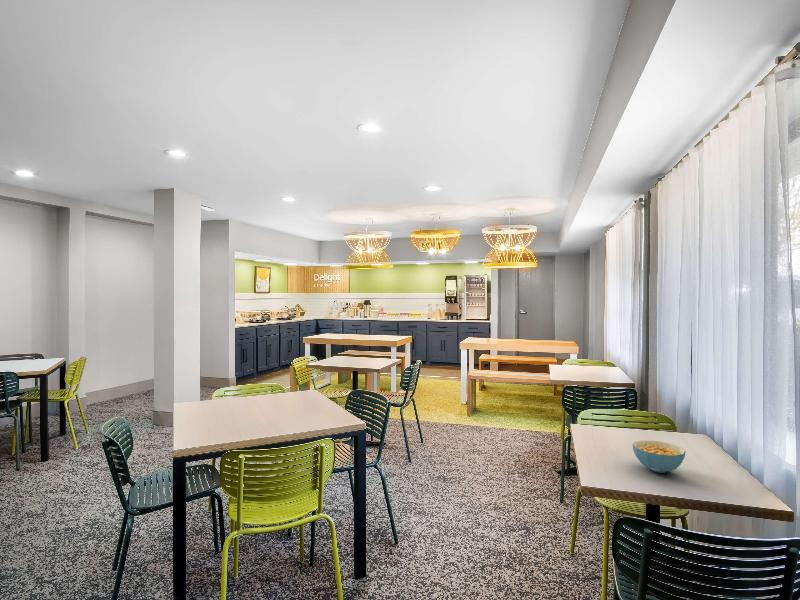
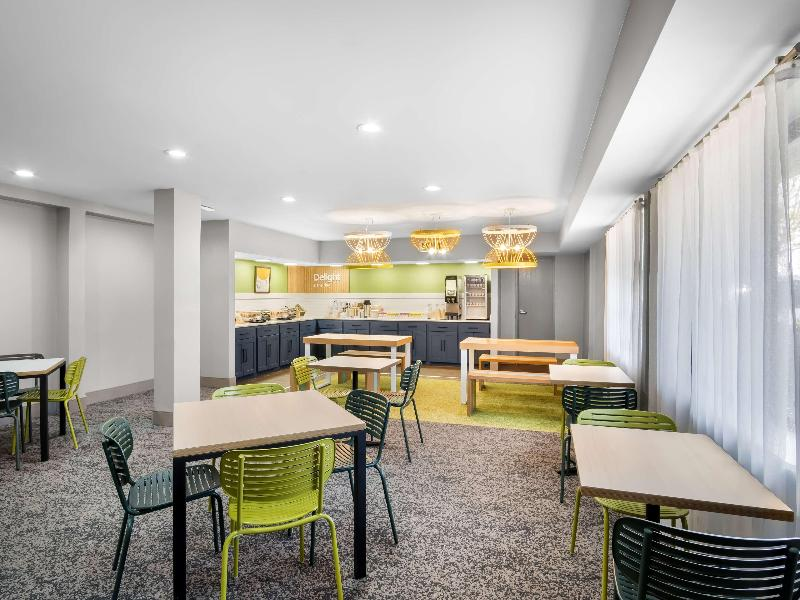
- cereal bowl (658, 458)
